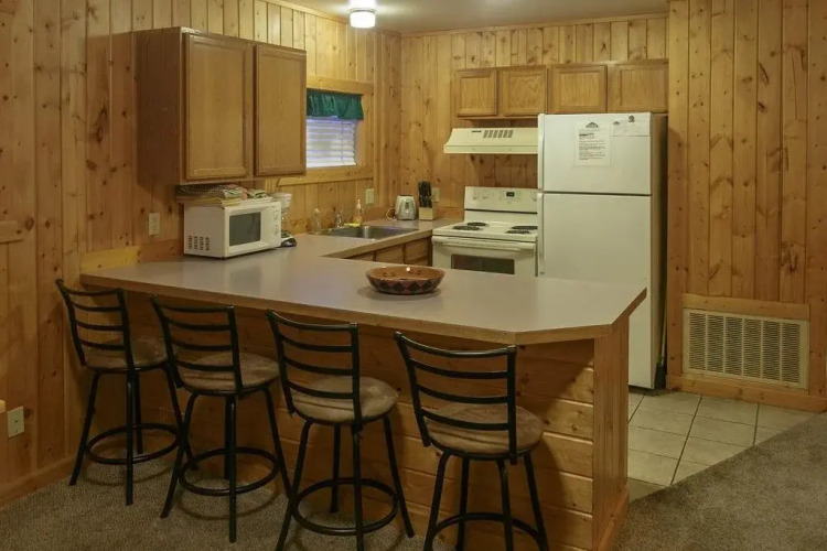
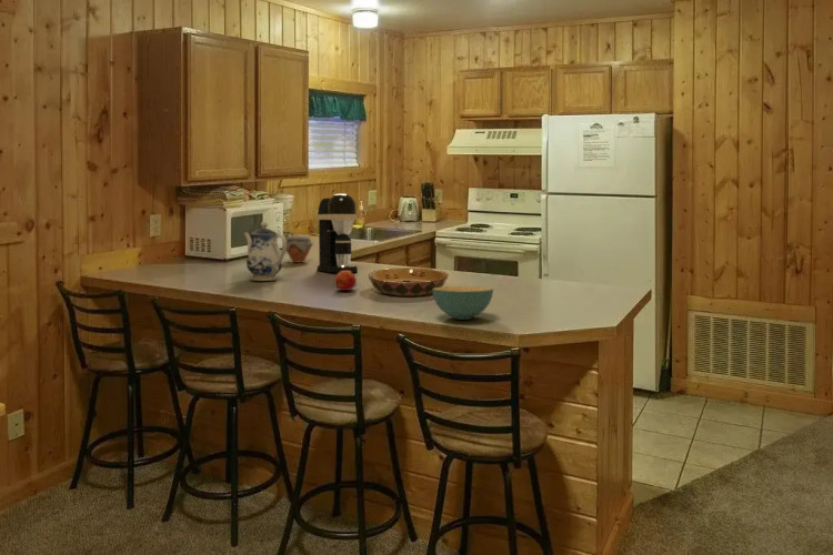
+ apple (344, 281)
+ cereal bowl (462, 303)
+ coffee maker (337, 232)
+ jar (298, 249)
+ teapot (264, 250)
